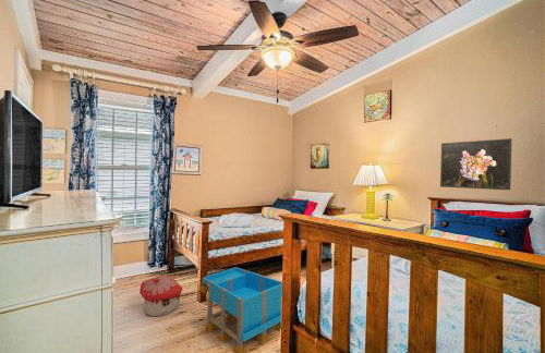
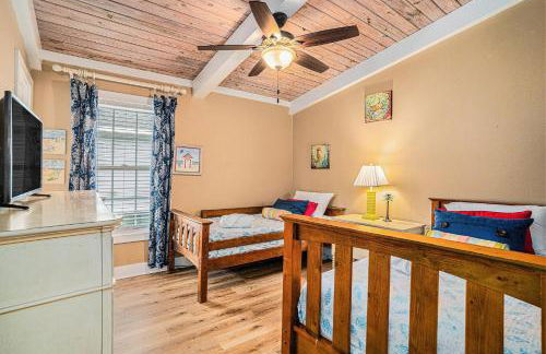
- toy house (162, 292)
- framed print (473, 165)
- storage bin (241, 303)
